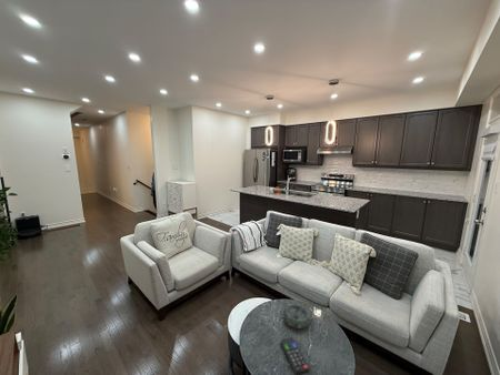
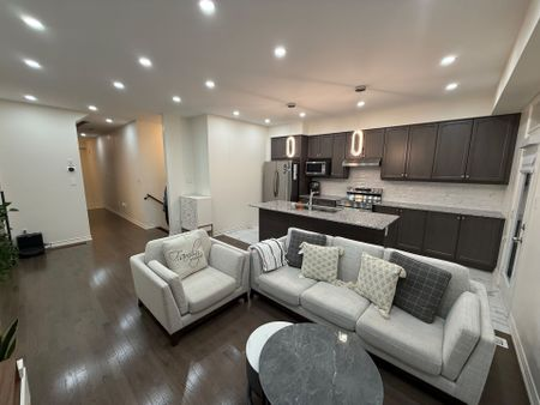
- decorative bowl (296, 315)
- remote control (293, 354)
